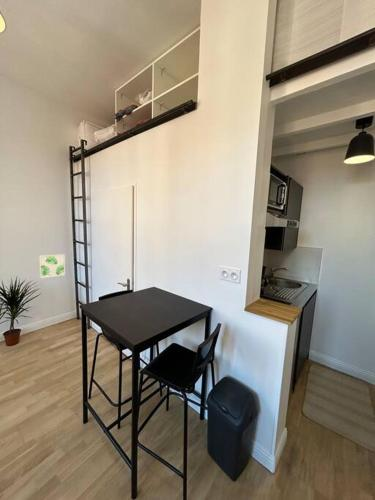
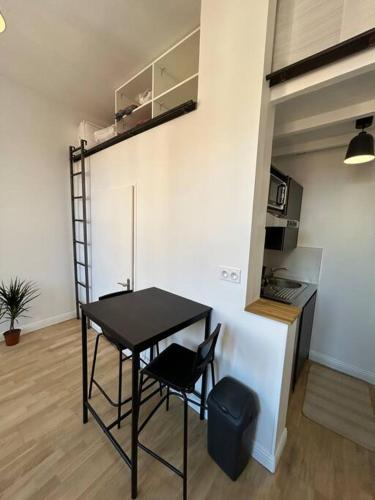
- wall art (52, 265)
